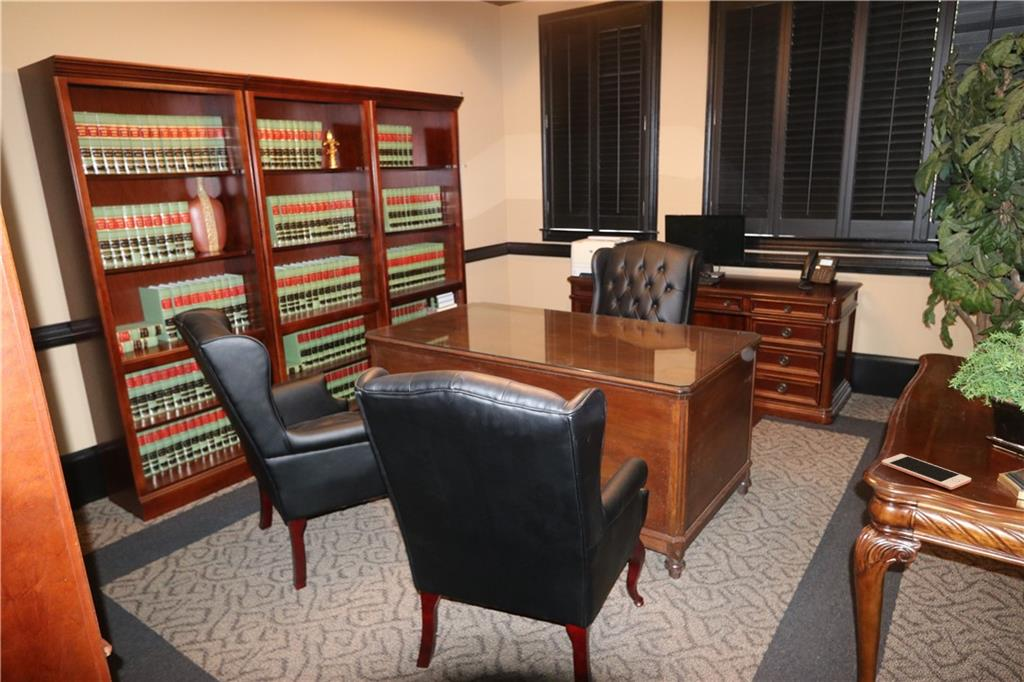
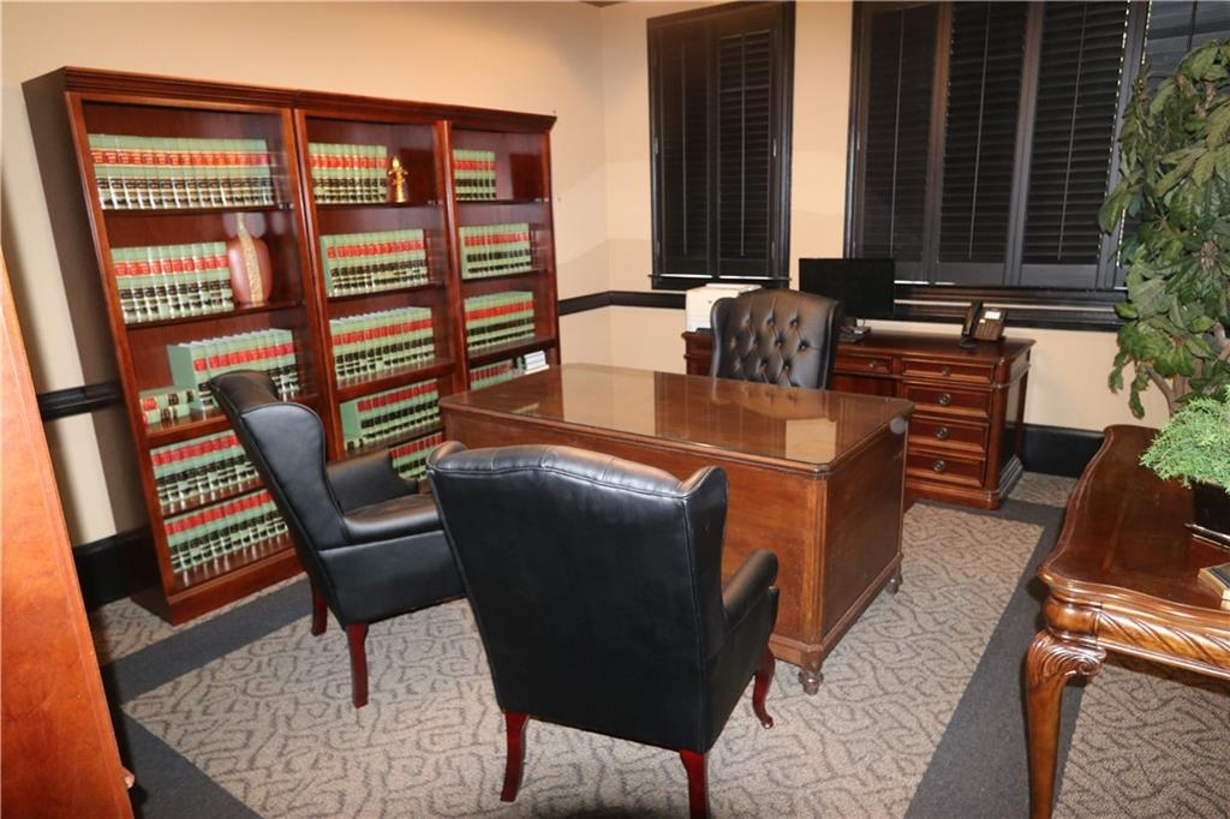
- cell phone (924, 470)
